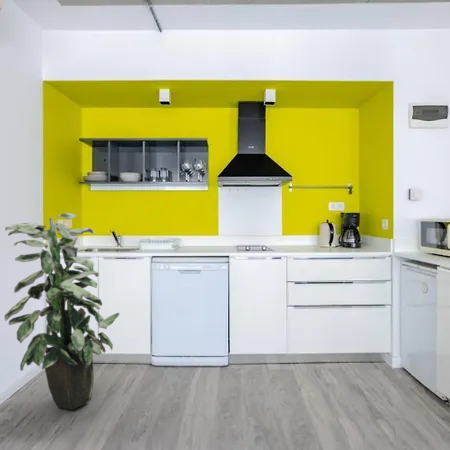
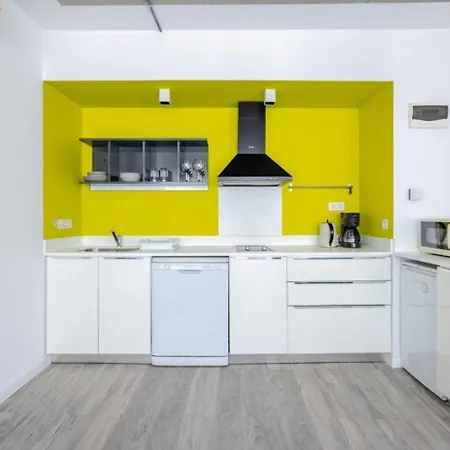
- indoor plant (61, 310)
